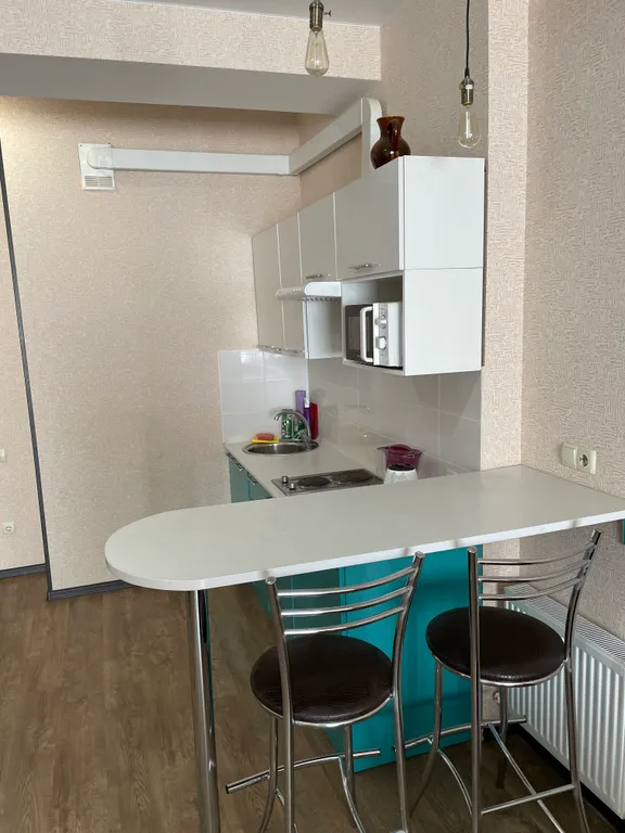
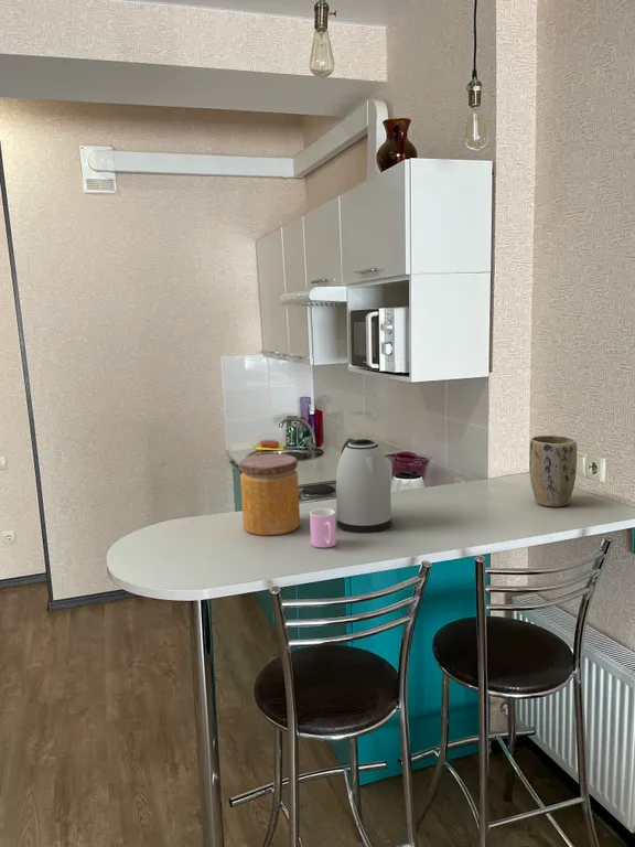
+ kettle (358, 480)
+ cup (324, 529)
+ plant pot (552, 471)
+ jar (269, 493)
